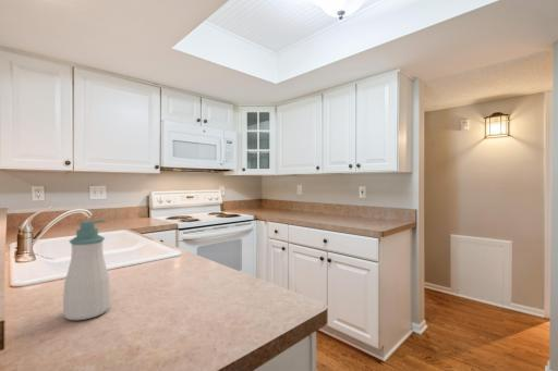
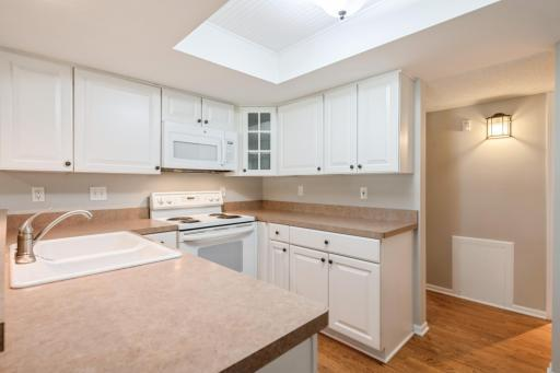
- soap bottle (87, 267)
